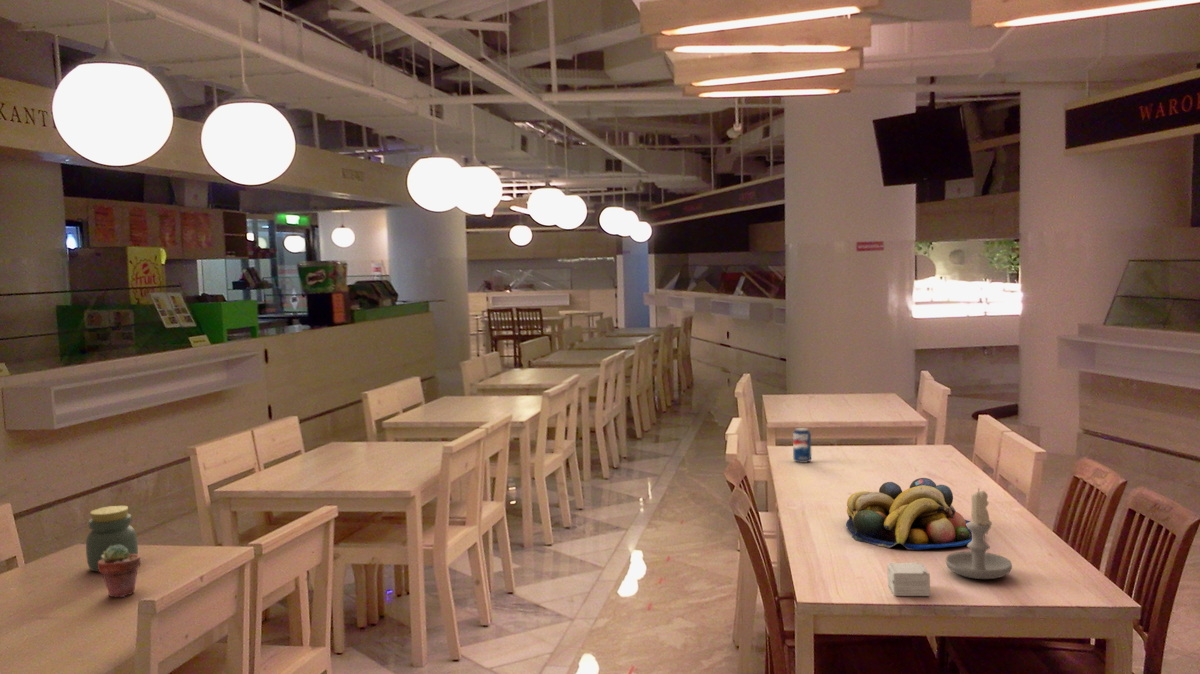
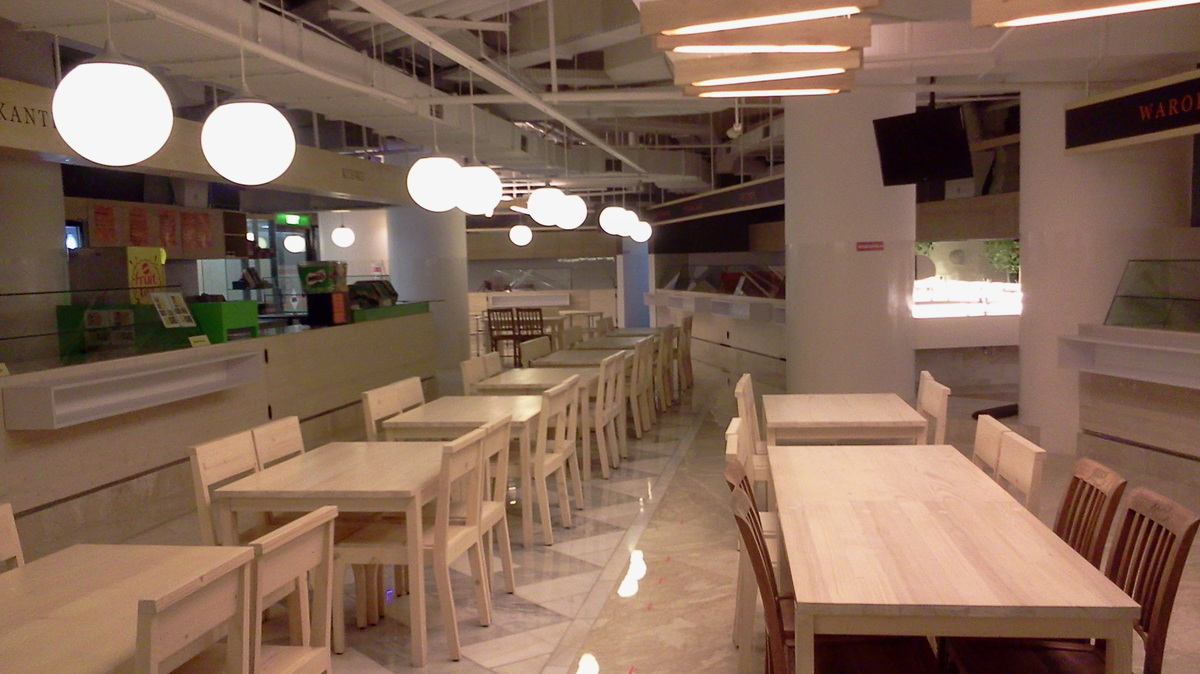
- jar (111, 537)
- fruit bowl (913, 507)
- small box (908, 578)
- beverage can (802, 445)
- candle (978, 531)
- potted succulent (119, 568)
